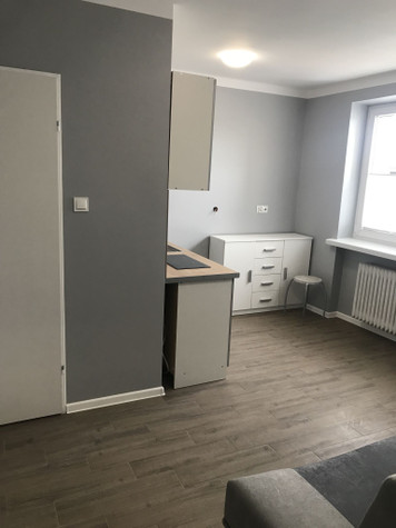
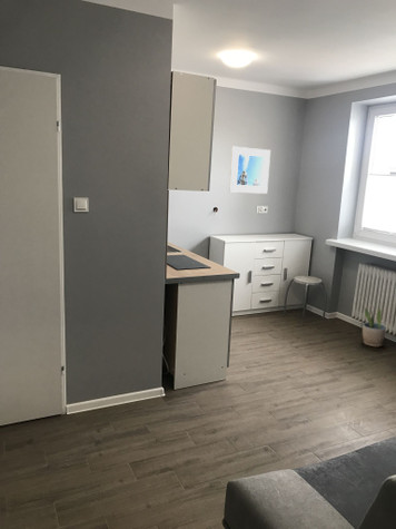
+ potted plant (374, 324)
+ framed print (249, 170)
